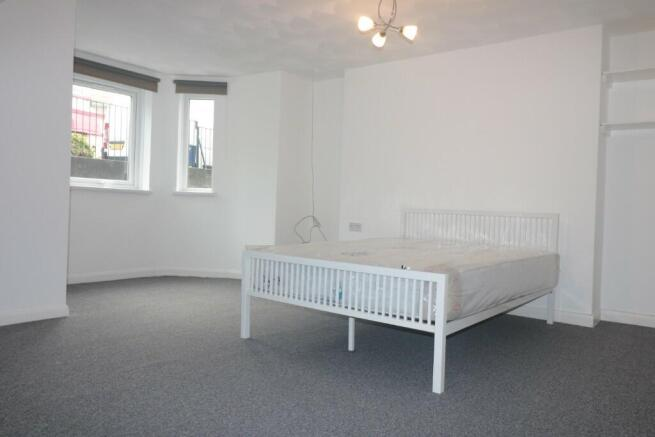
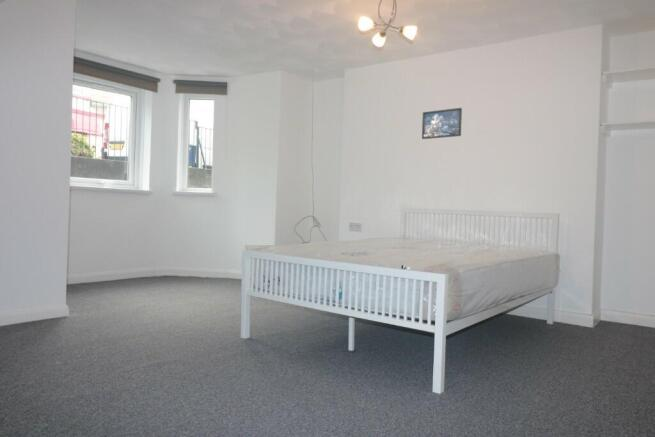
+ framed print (441, 123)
